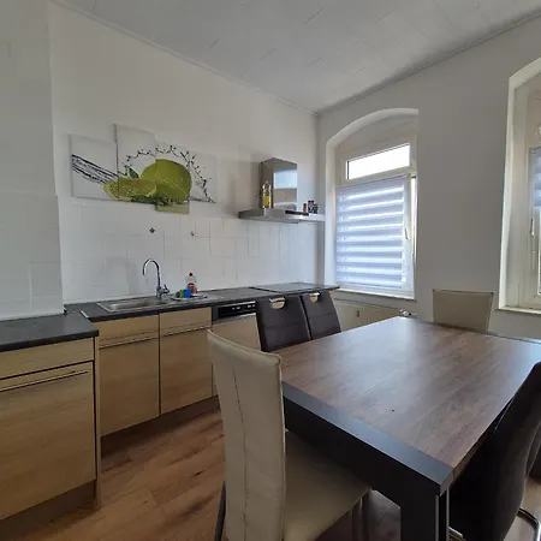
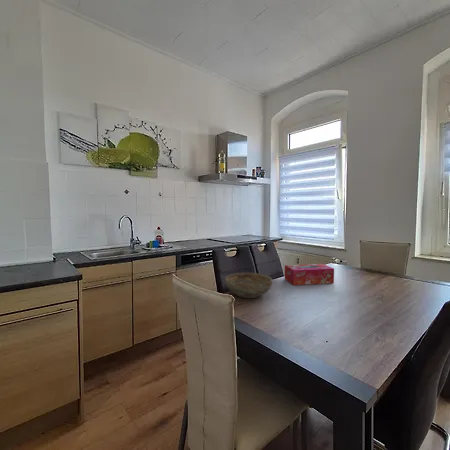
+ bowl (248, 285)
+ tissue box (308, 273)
